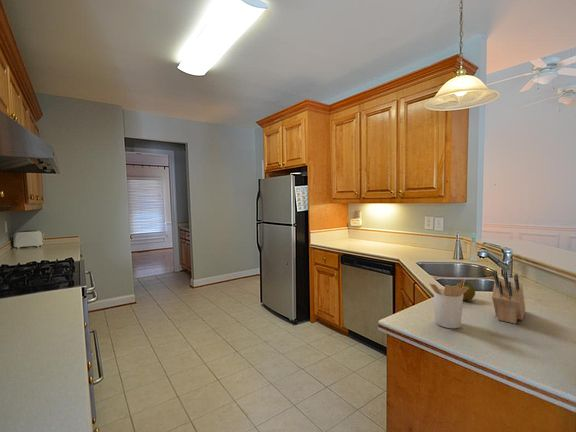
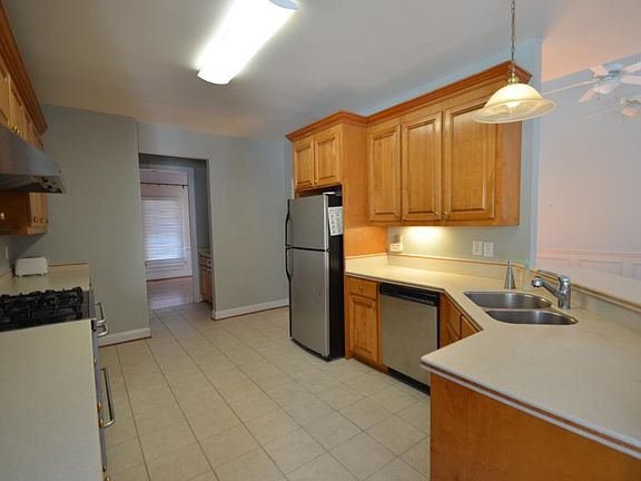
- knife block (509, 292)
- fruit (465, 291)
- utensil holder (450, 302)
